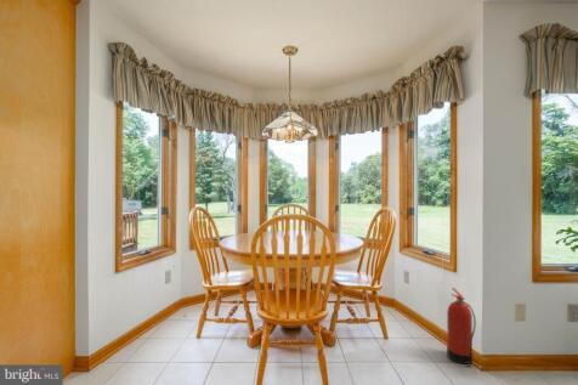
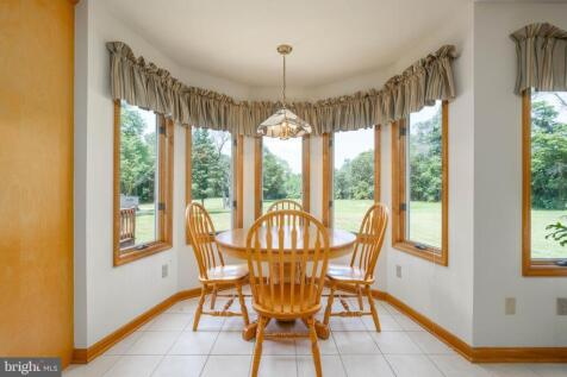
- fire extinguisher (463, 325)
